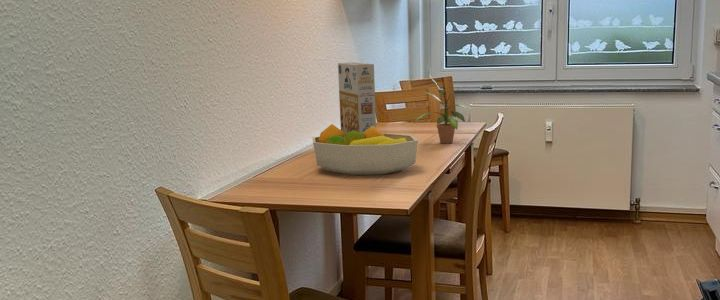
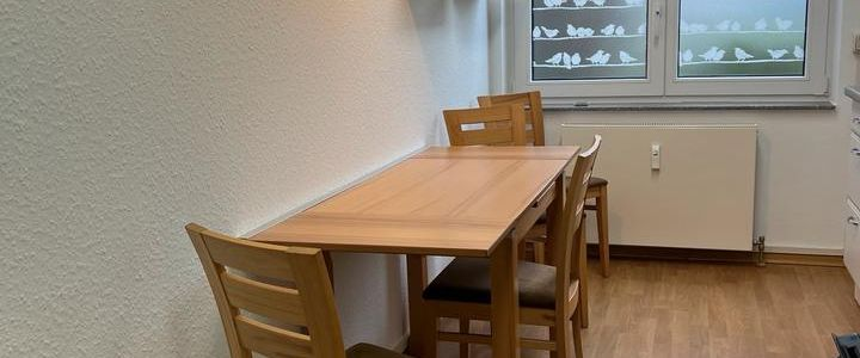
- potted plant (444, 106)
- fruit bowl (363, 147)
- cereal box (356, 105)
